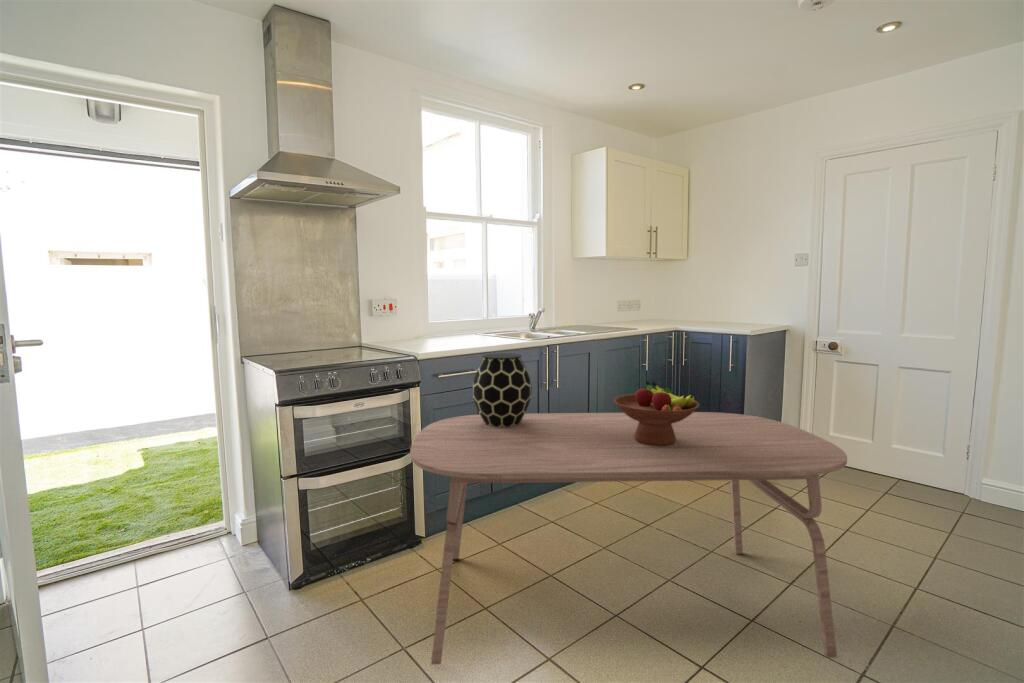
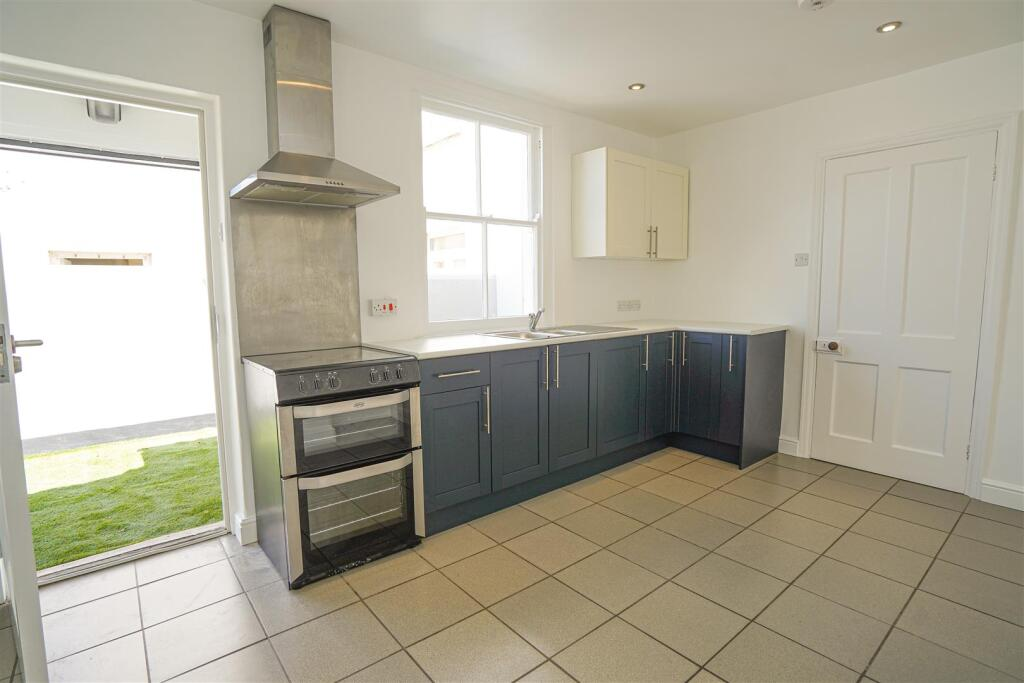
- fruit bowl (655, 412)
- dining table (614, 481)
- vase (502, 388)
